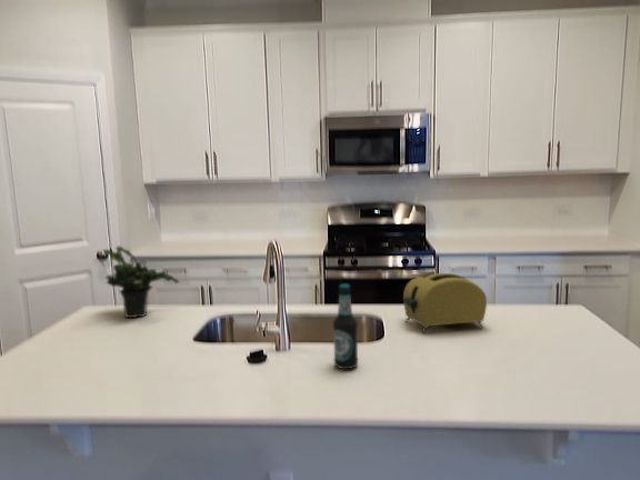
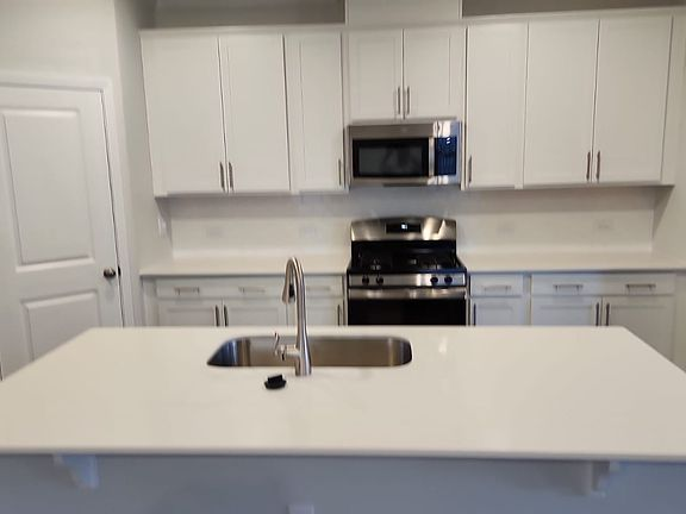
- toaster (442, 299)
- potted plant (137, 281)
- bottle (344, 326)
